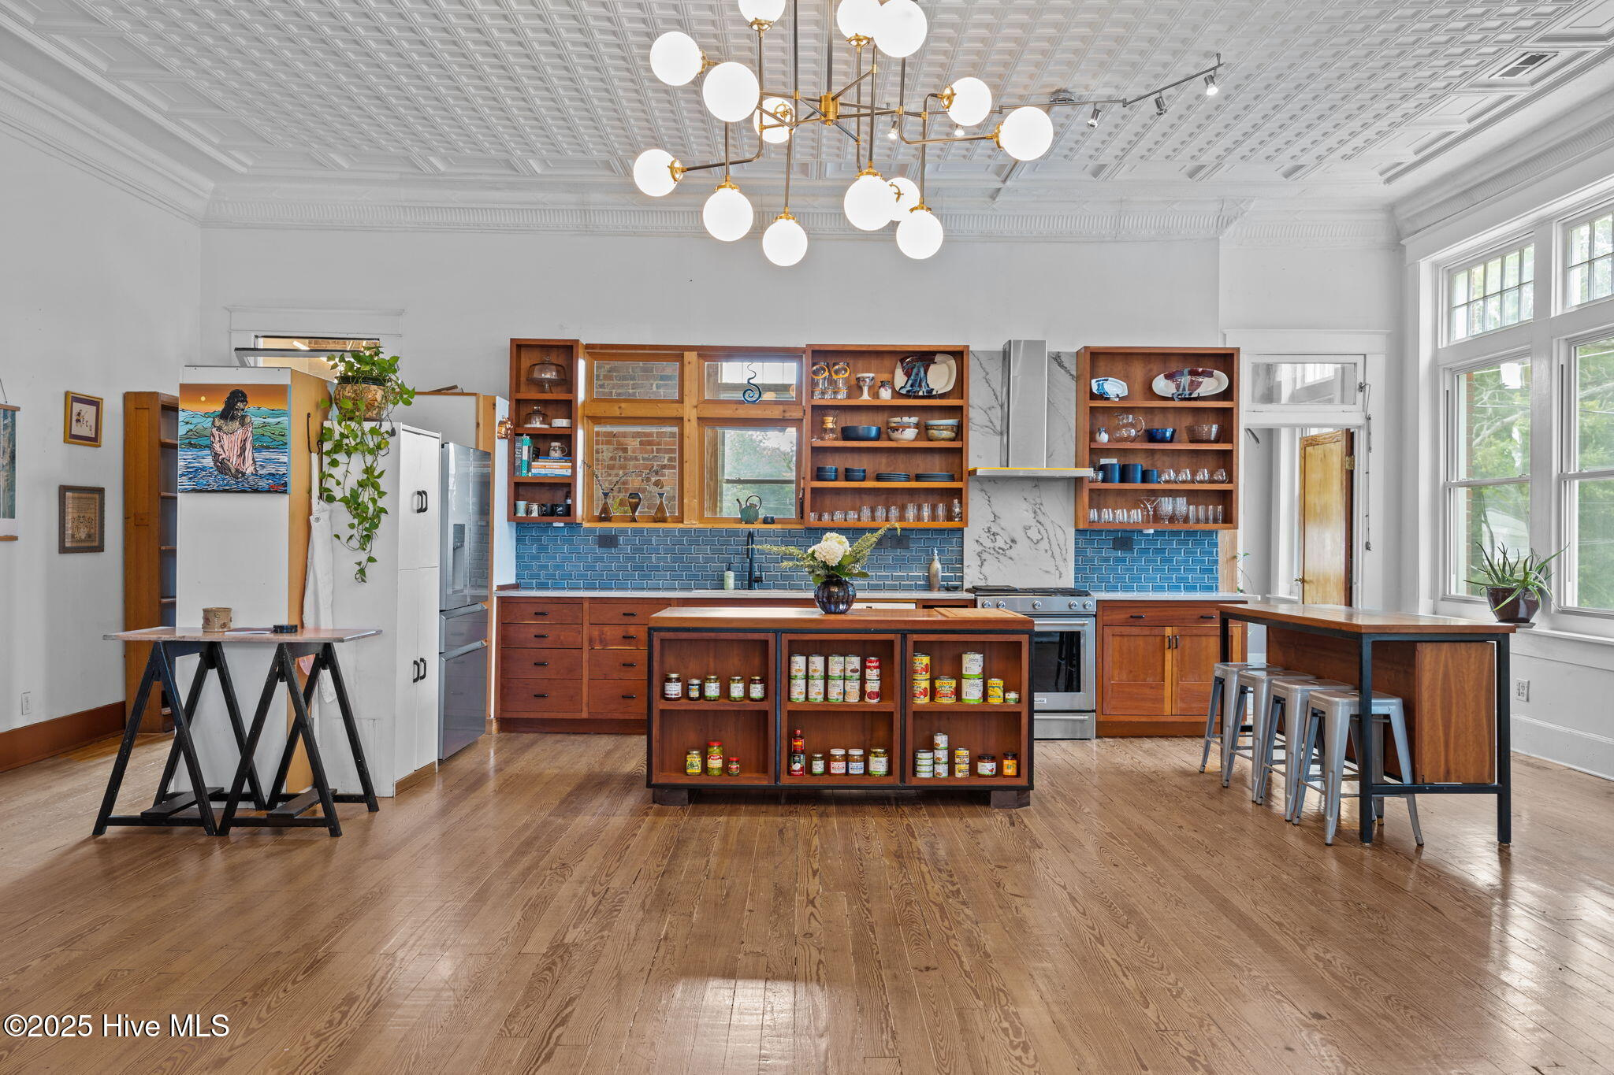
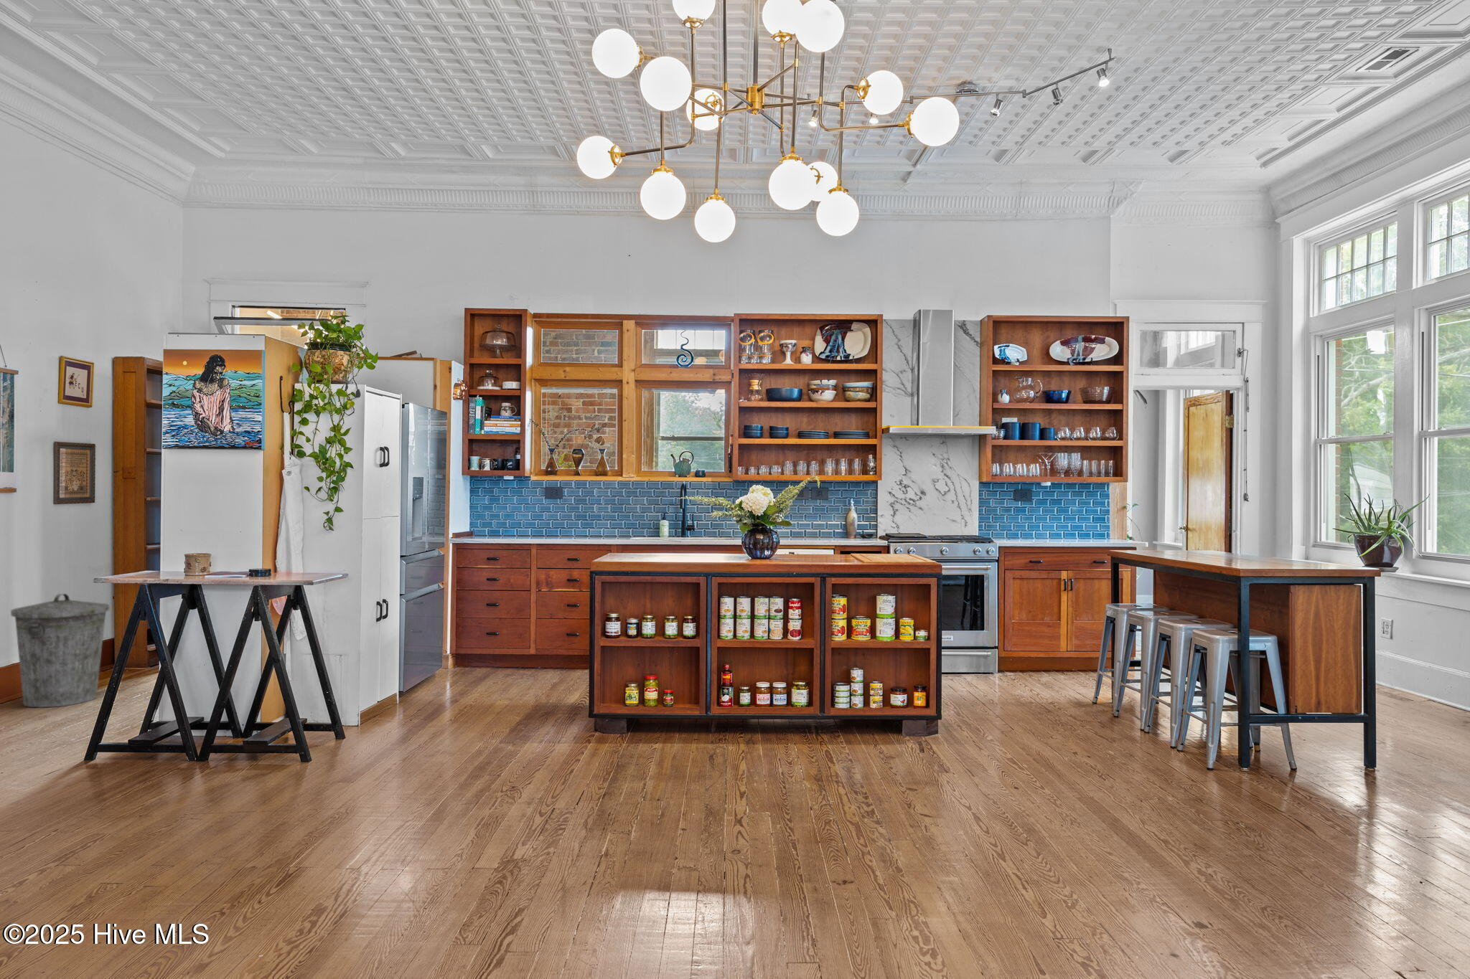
+ trash can (60, 647)
